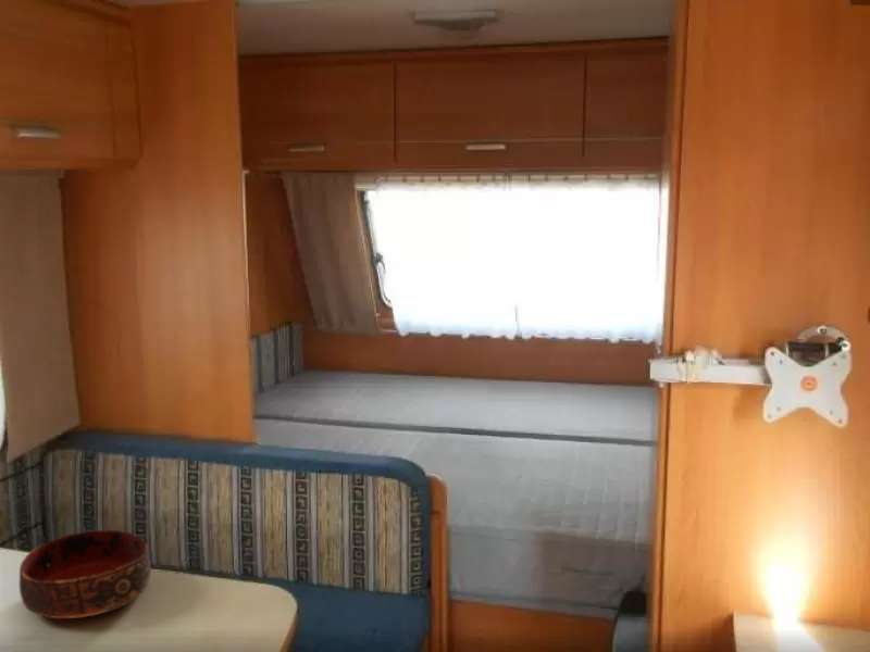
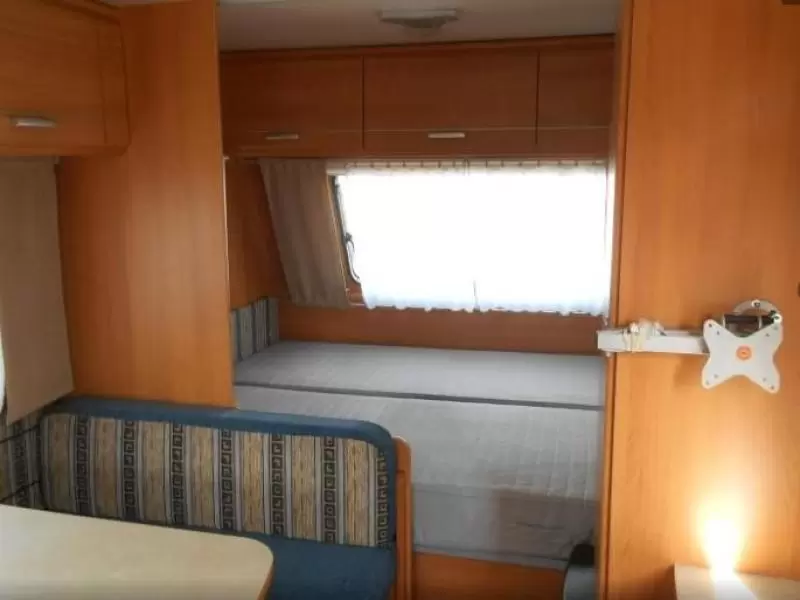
- bowl (86, 573)
